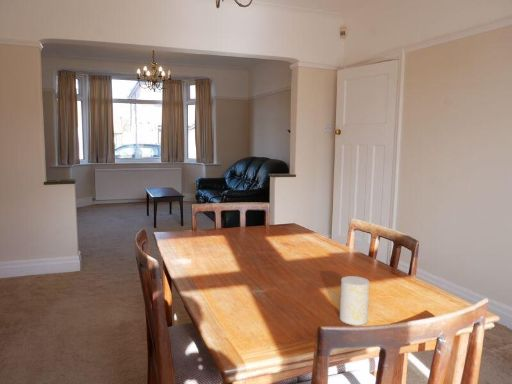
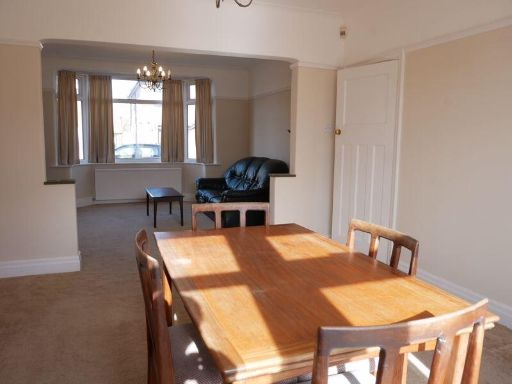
- cup (354, 300)
